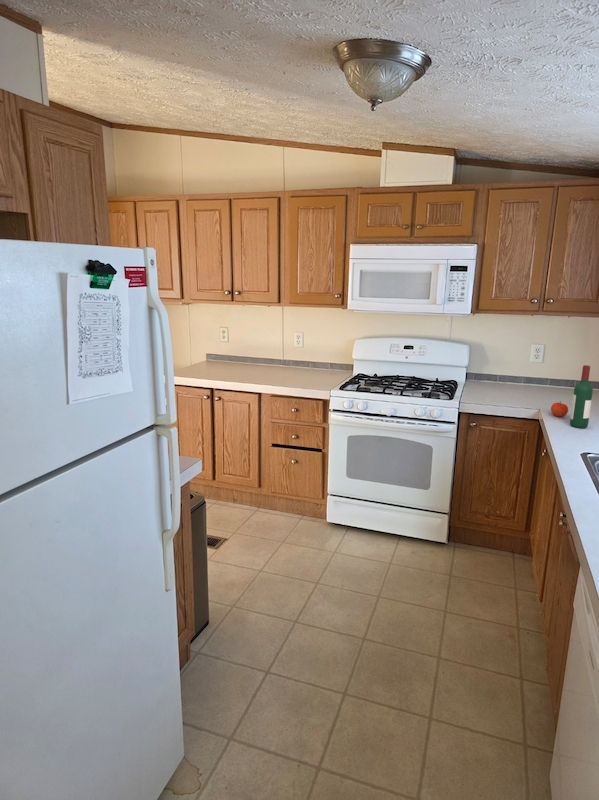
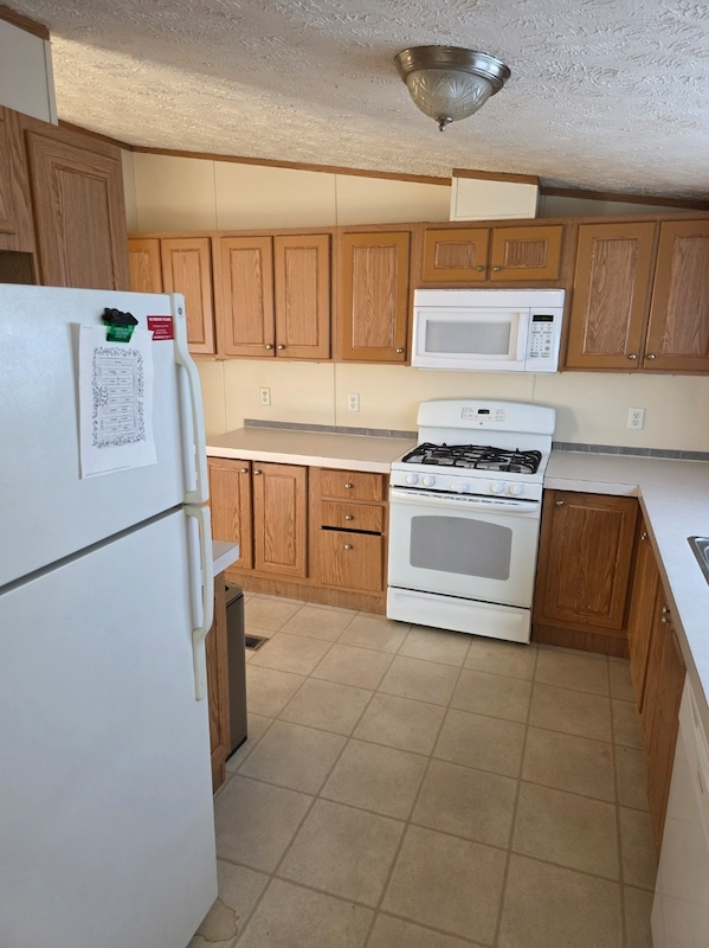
- apple (559, 408)
- wine bottle (582, 396)
